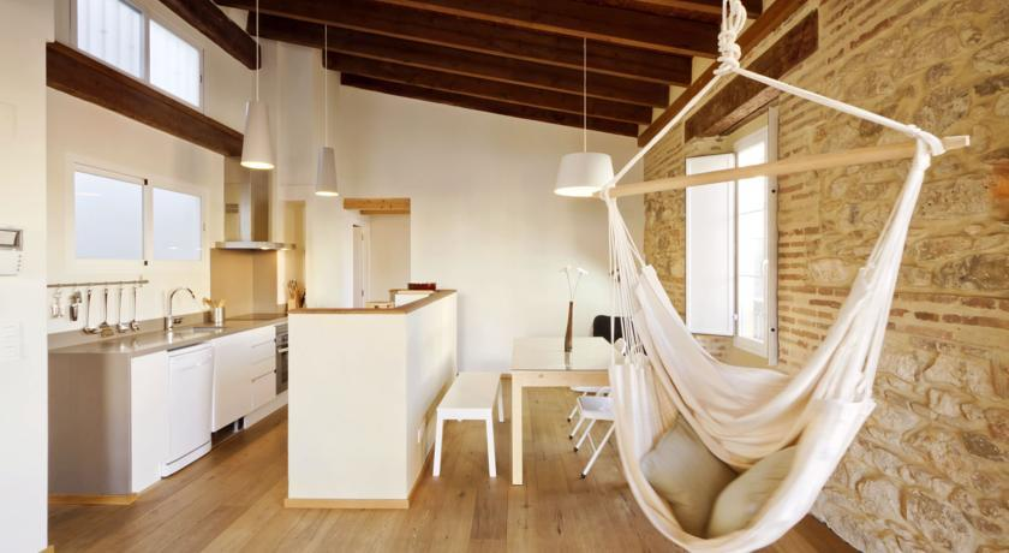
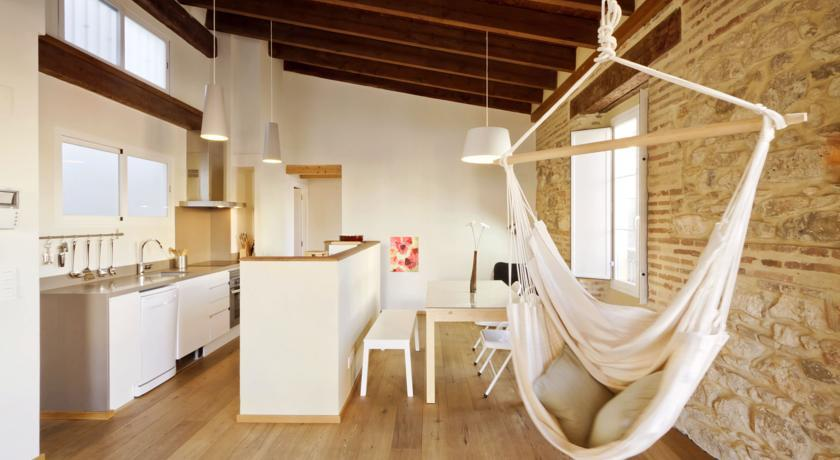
+ wall art (404, 254)
